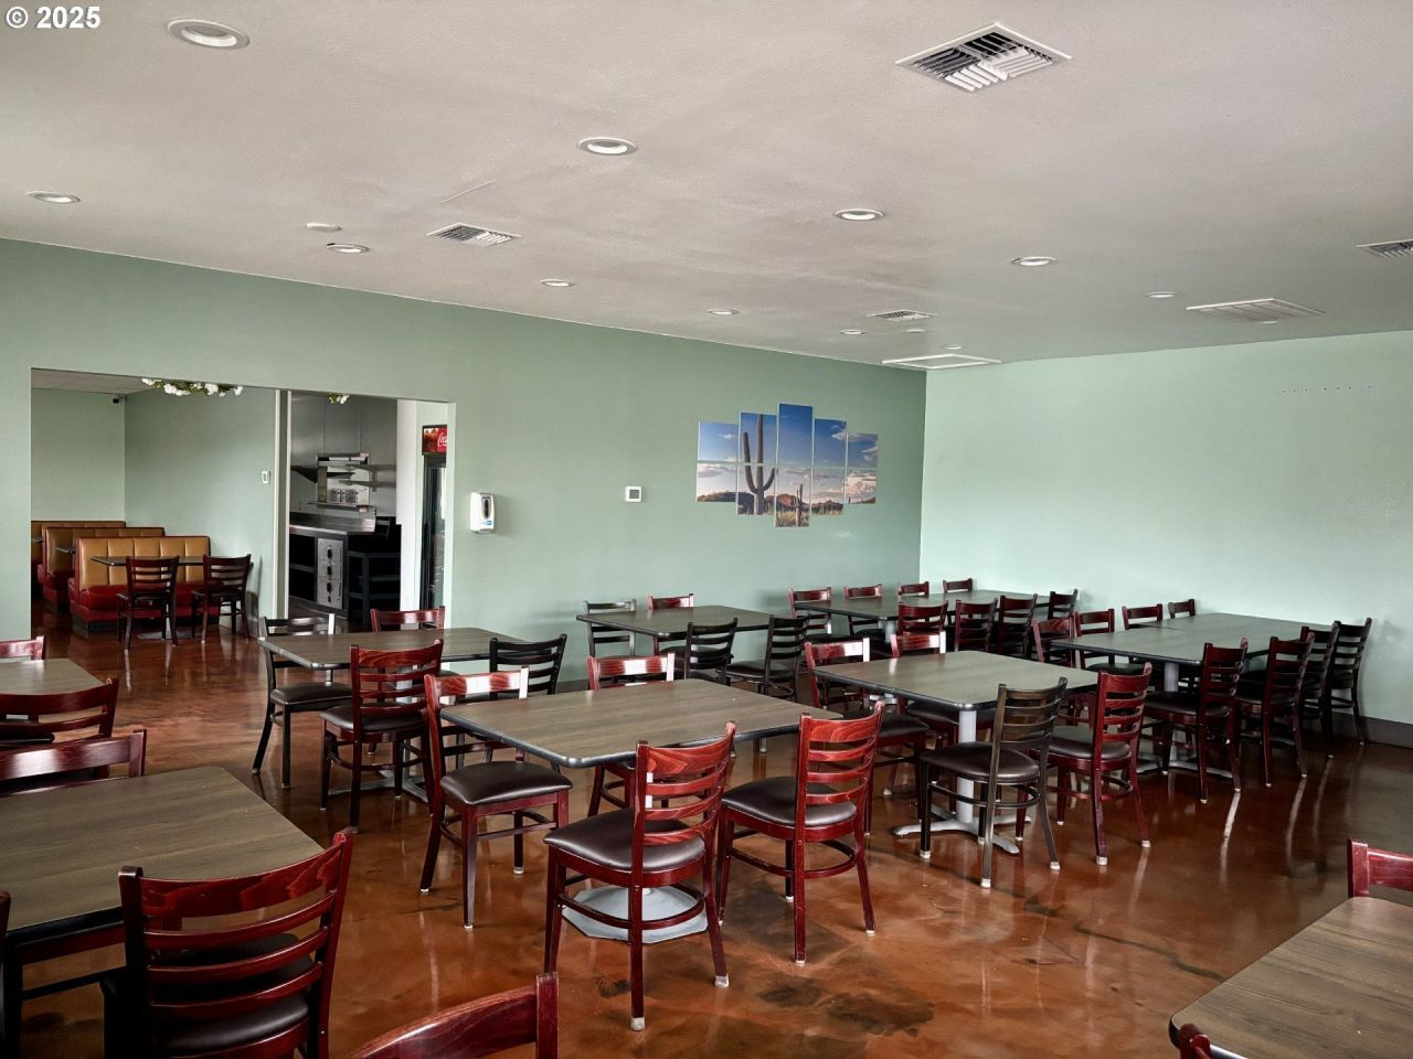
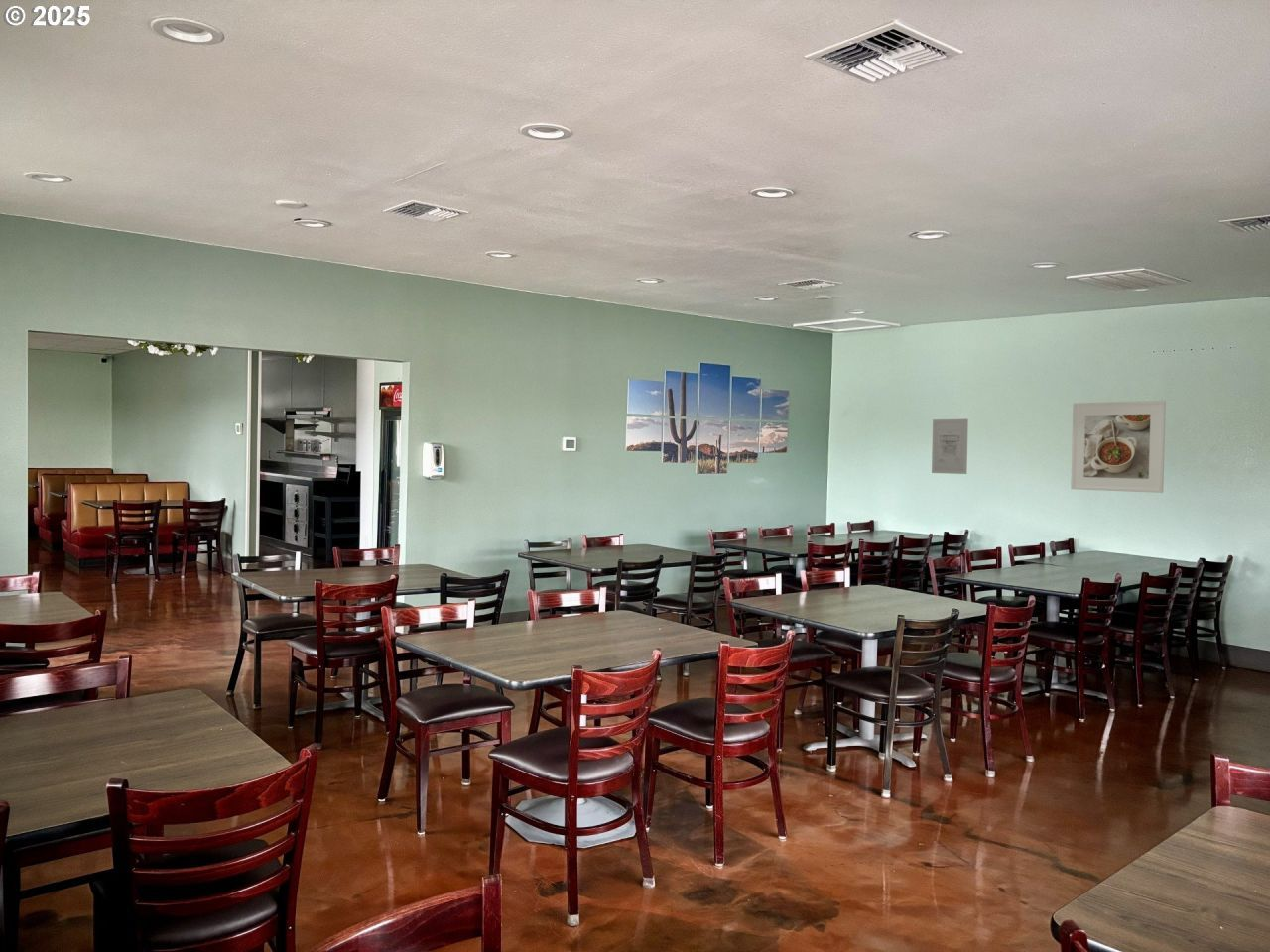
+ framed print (1116, 446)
+ wall art (950, 446)
